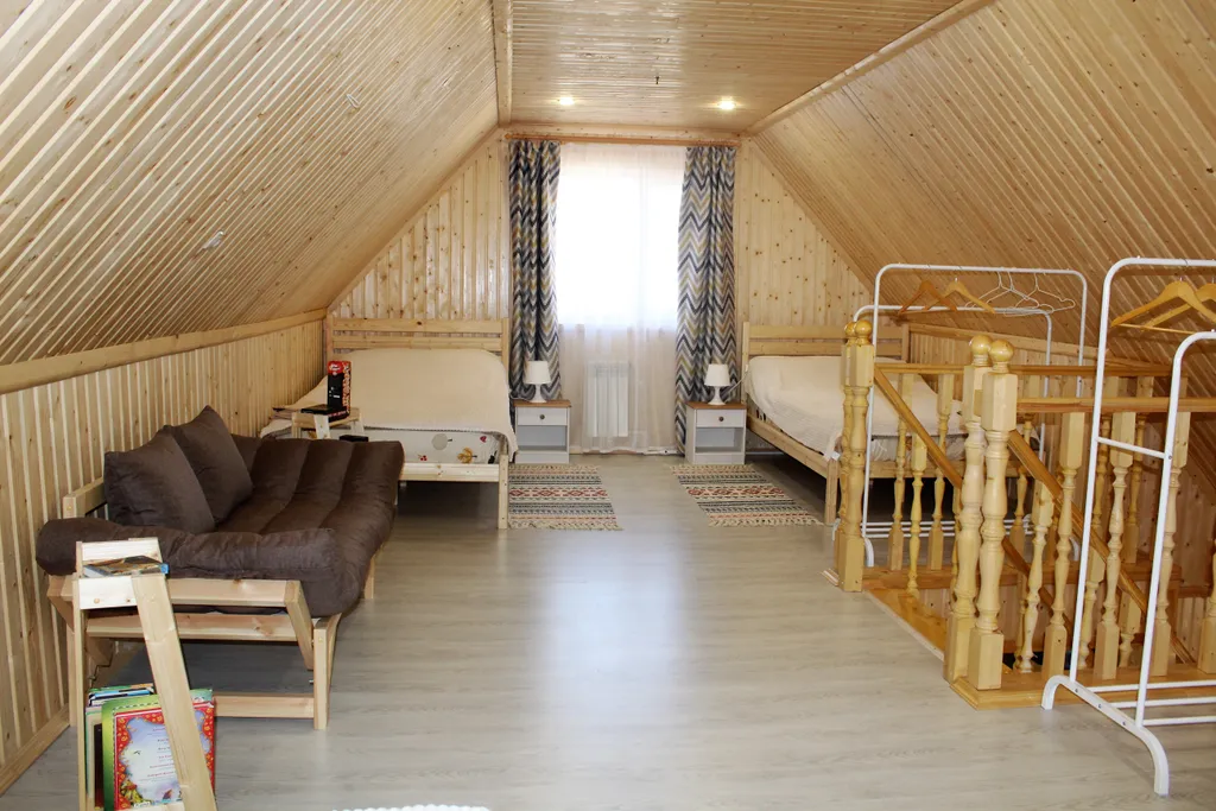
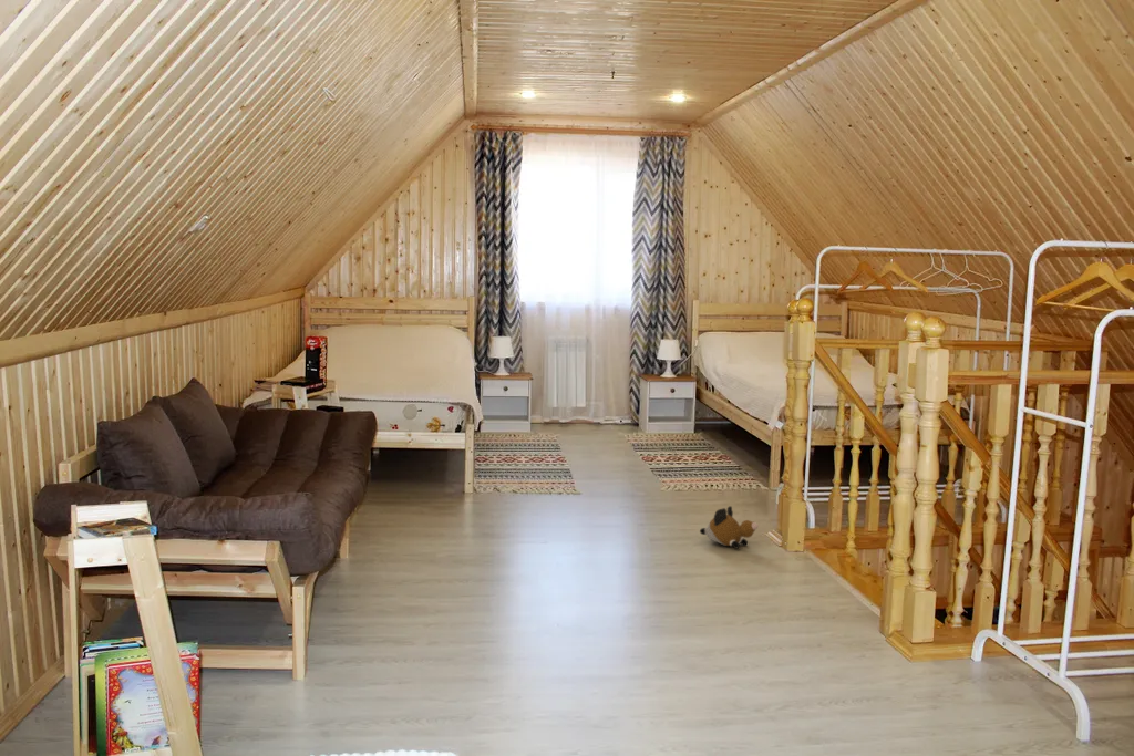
+ plush toy (731, 526)
